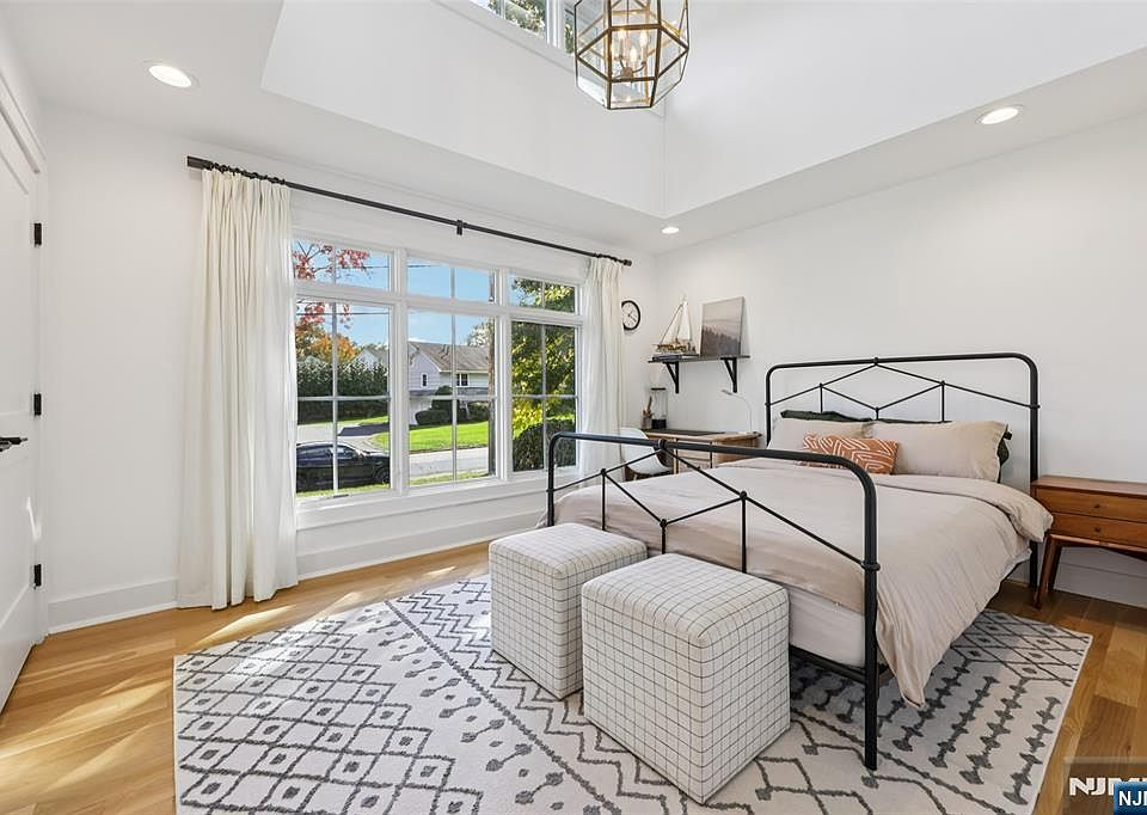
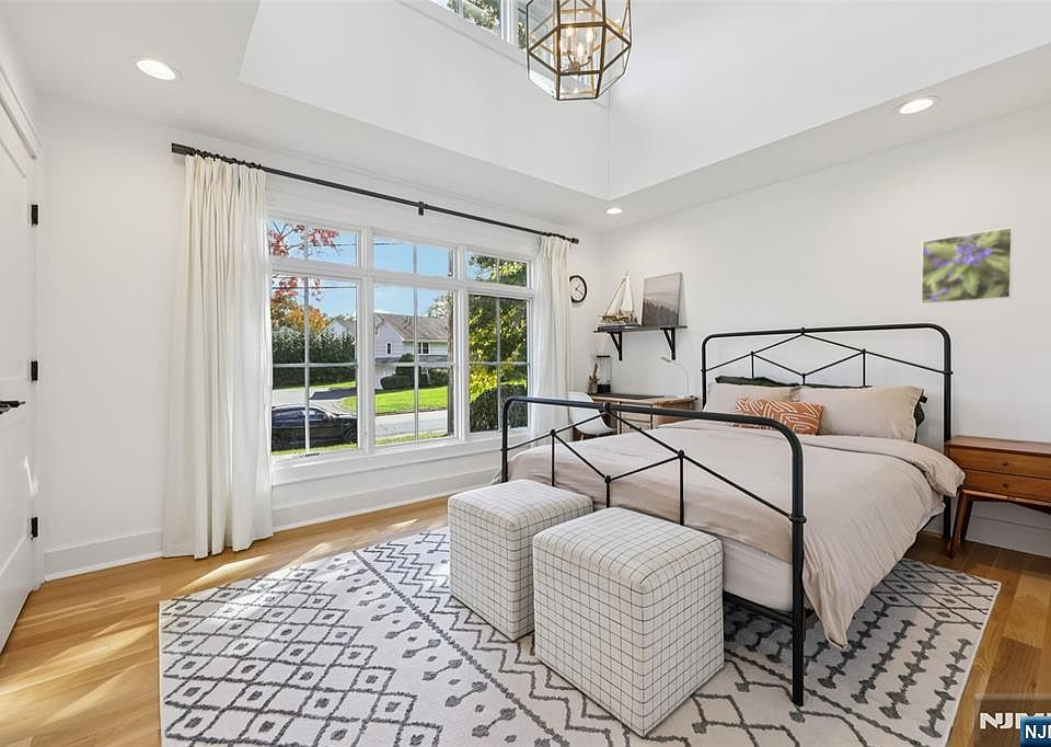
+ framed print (965, 267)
